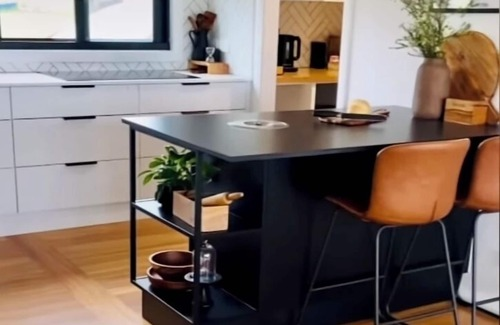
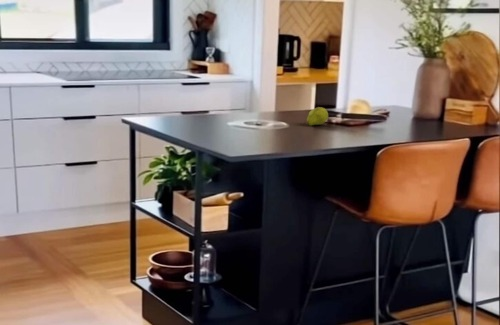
+ fruit (315, 115)
